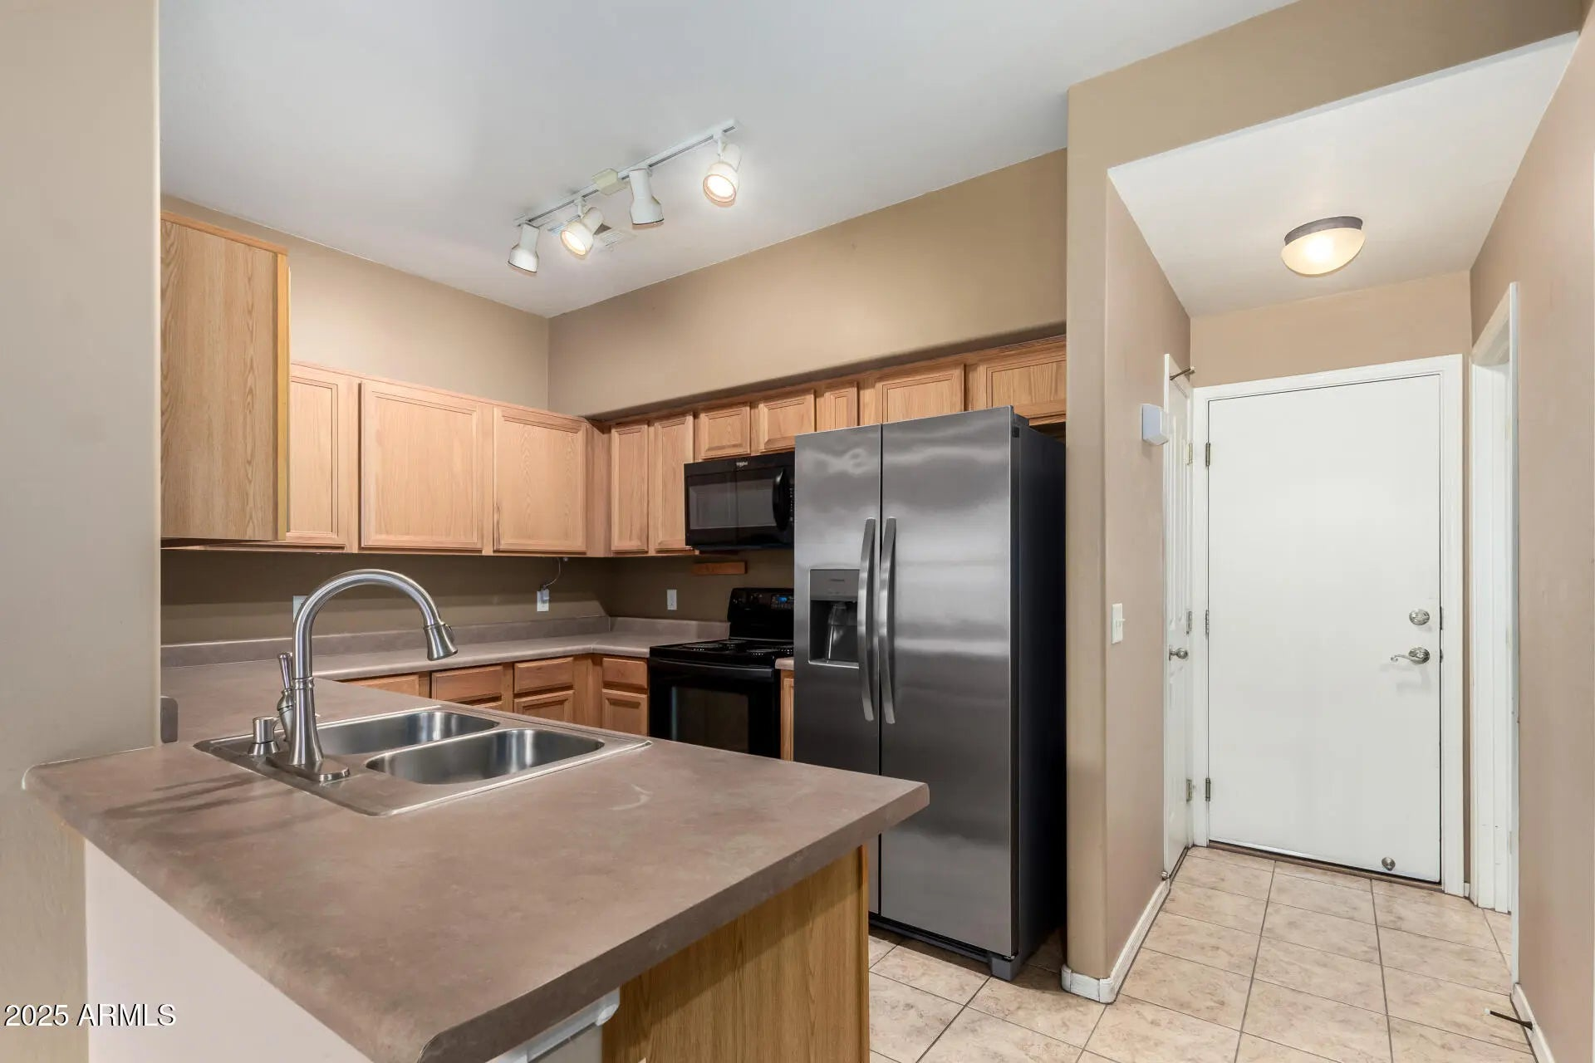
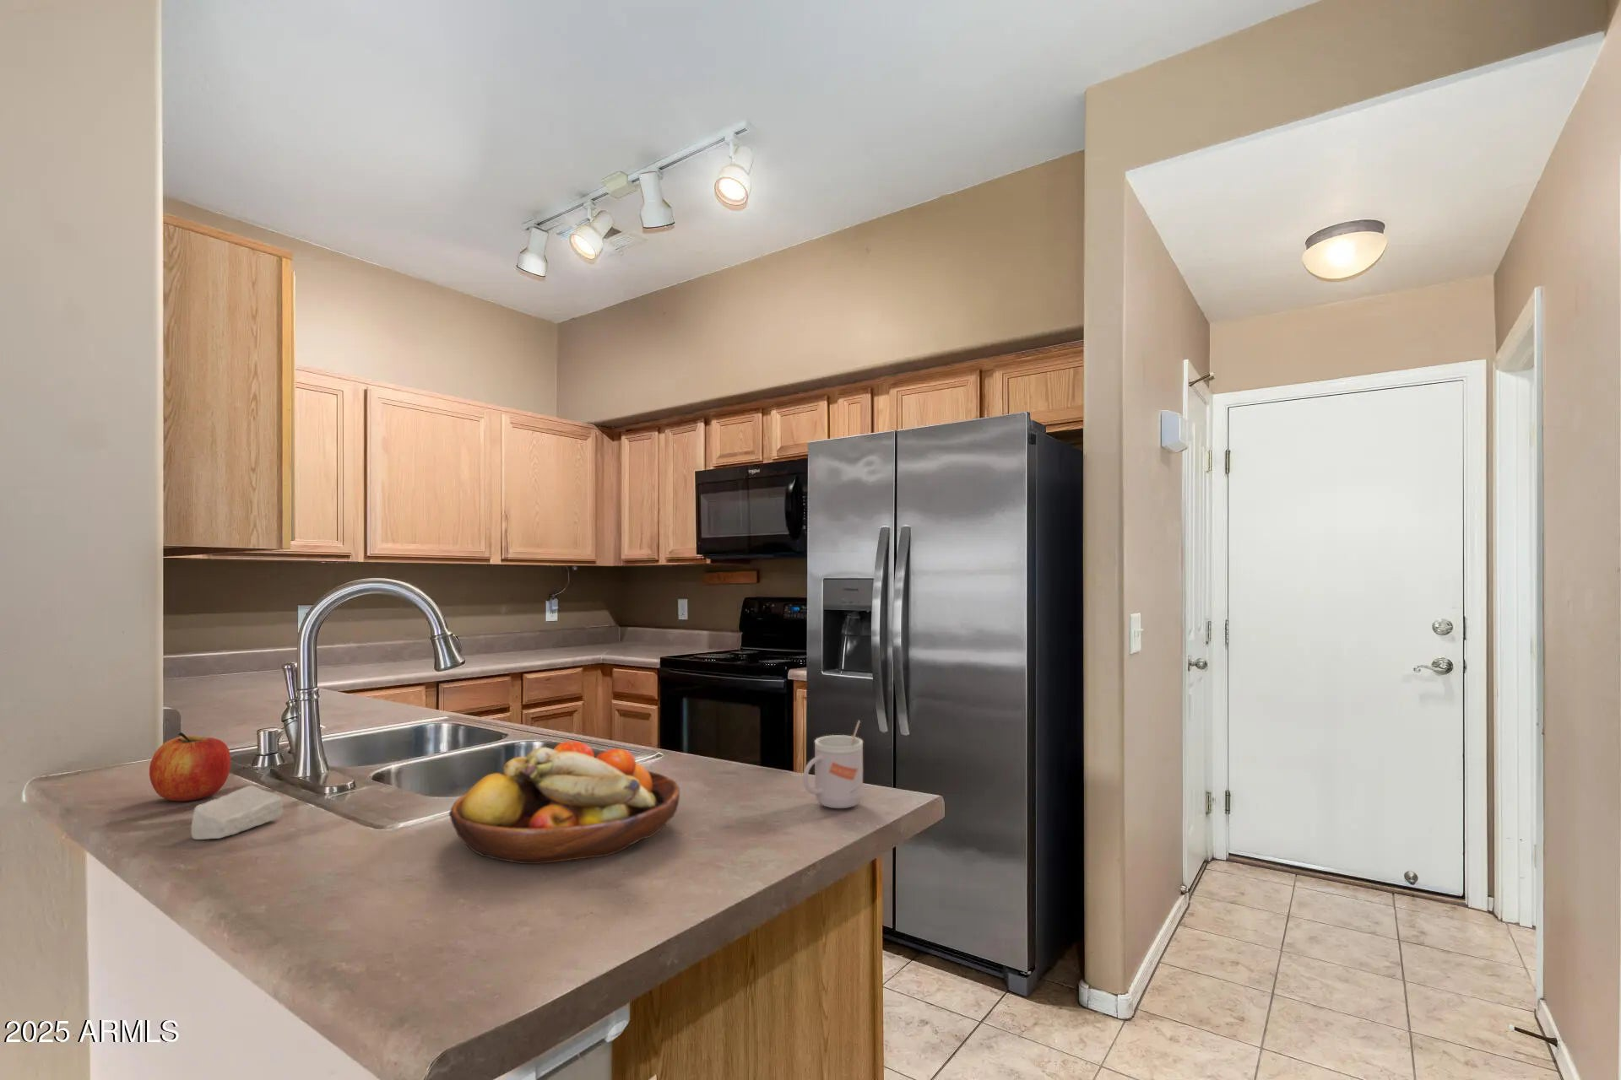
+ apple (192, 764)
+ mug (832, 765)
+ soap bar (235, 811)
+ fruit bowl (572, 786)
